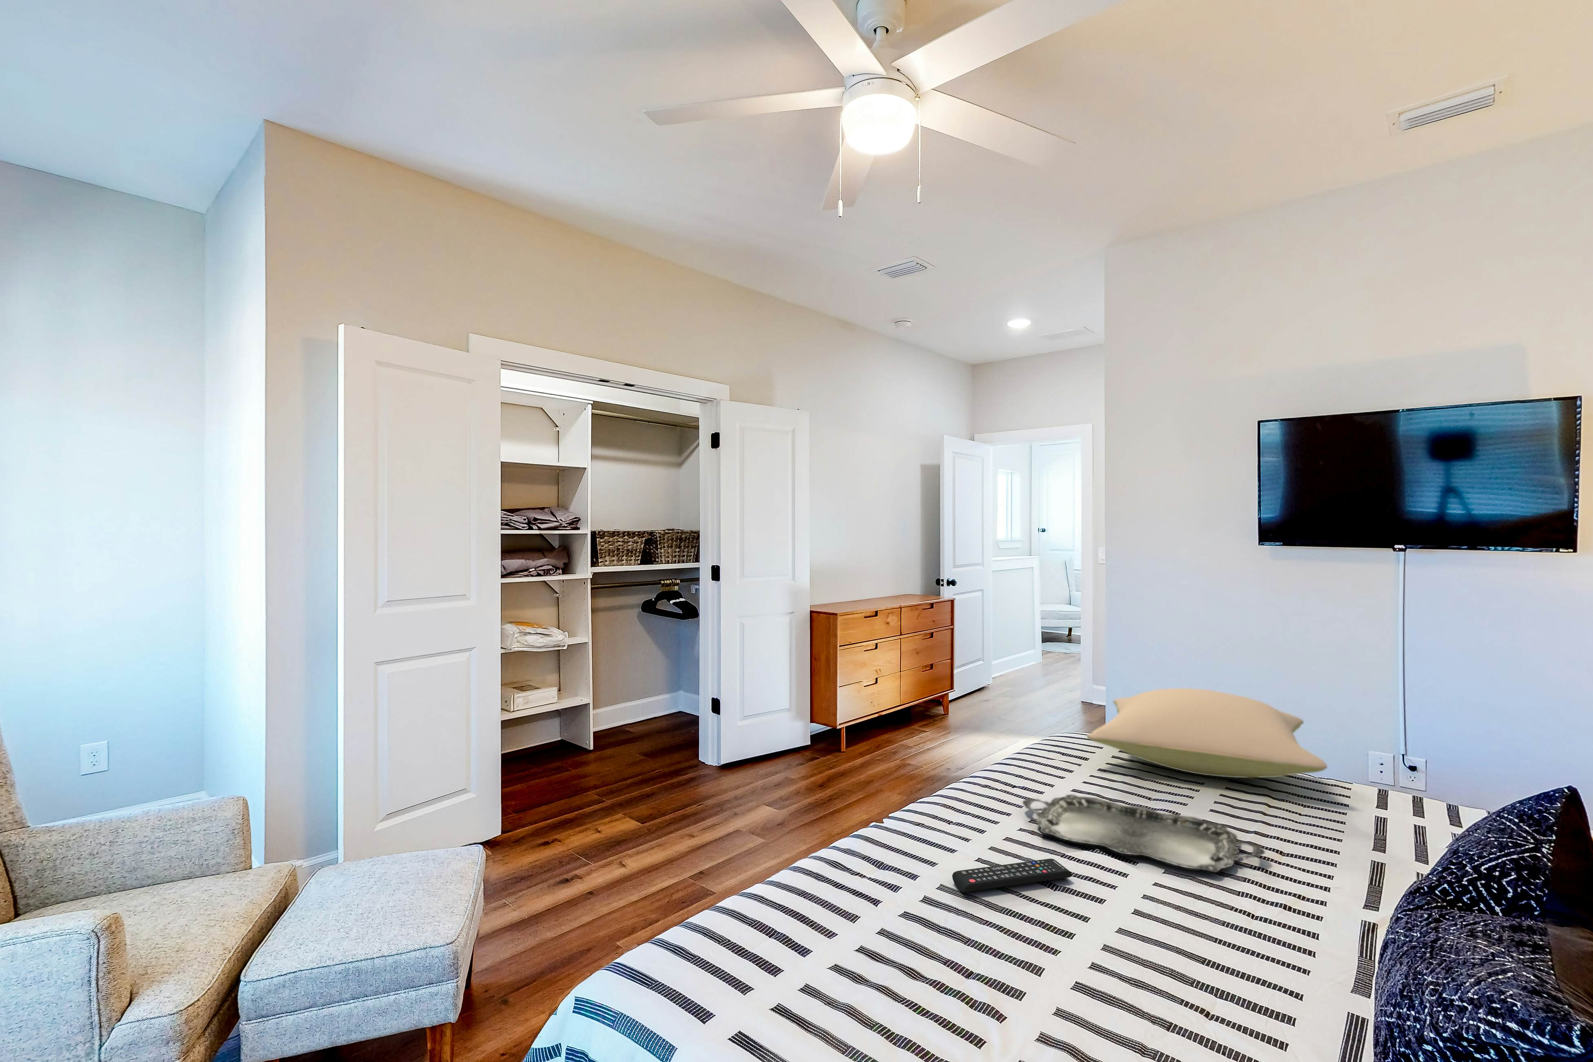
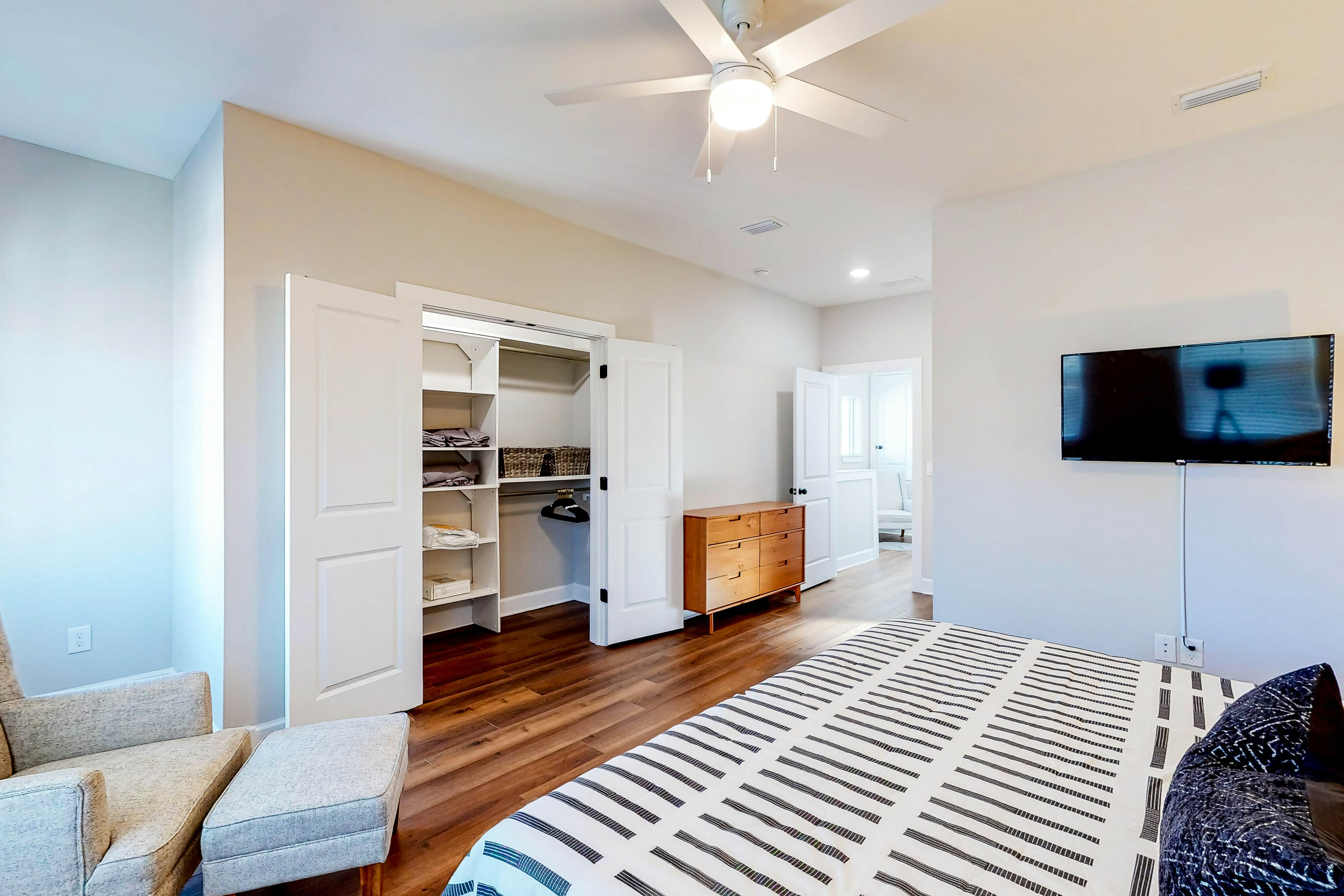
- remote control (1012, 876)
- pillow (1198, 729)
- serving tray (1133, 829)
